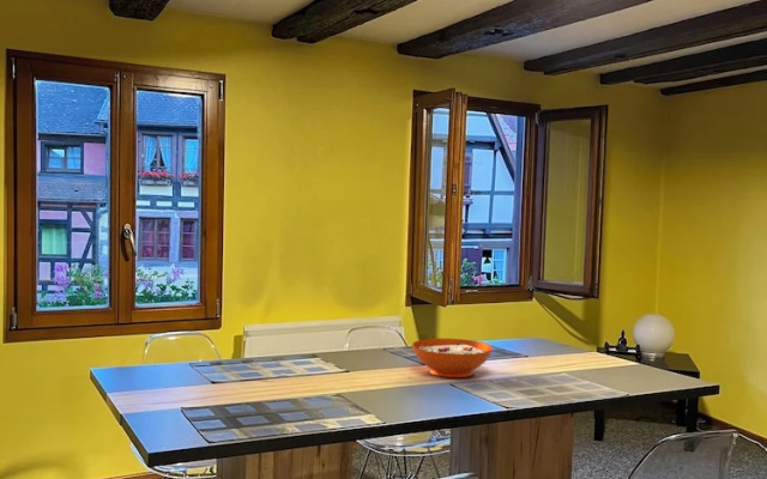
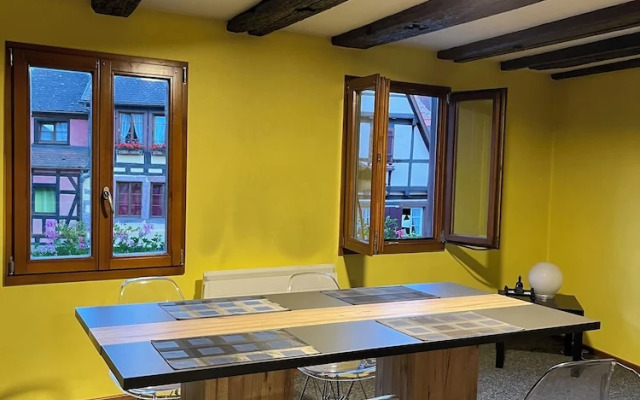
- decorative bowl (451, 358)
